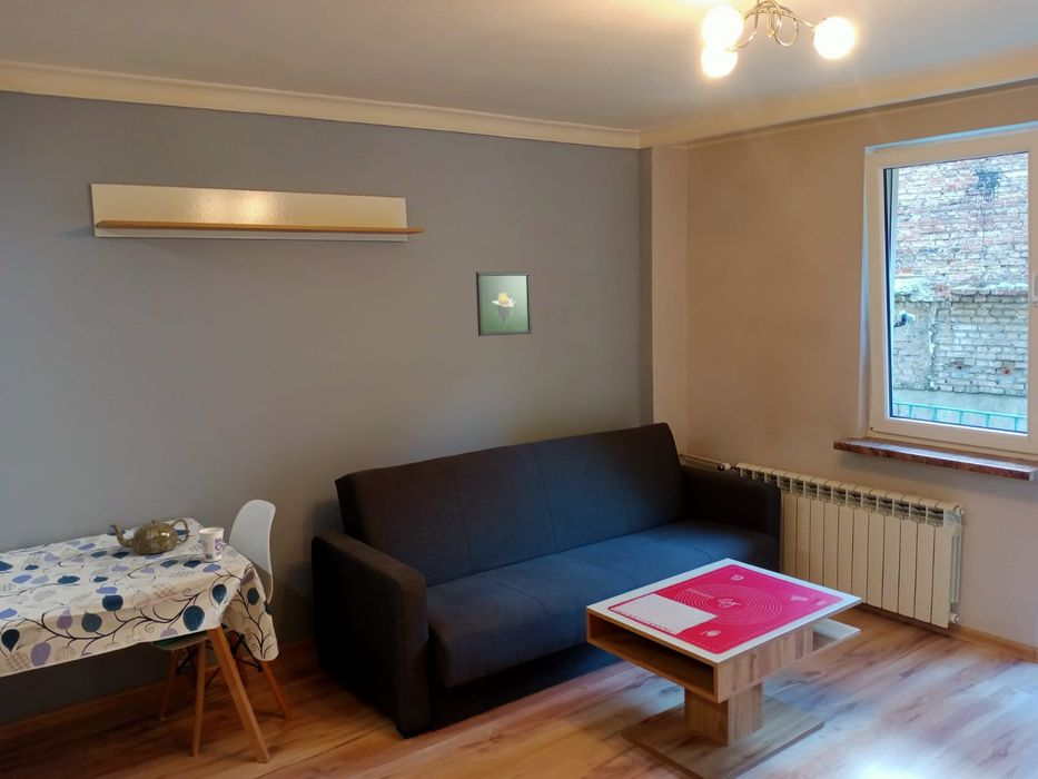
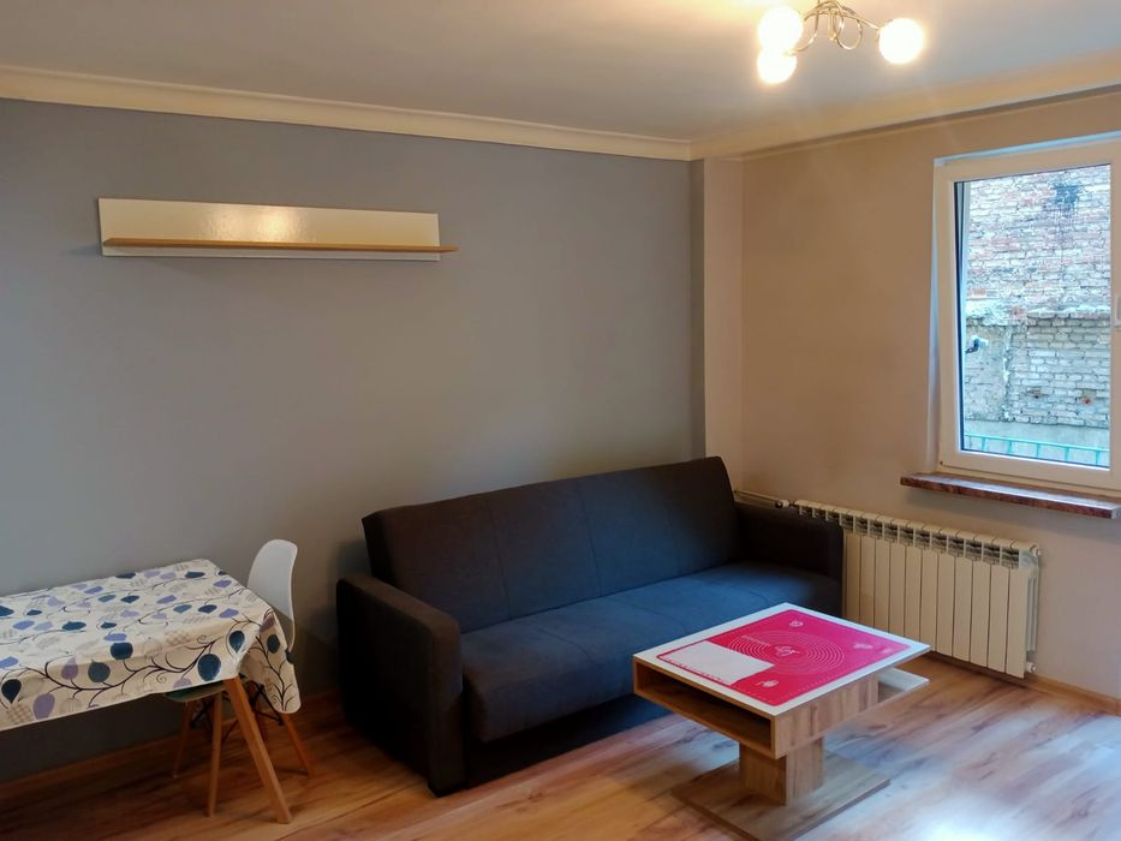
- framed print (504, 303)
- cup (211, 544)
- teapot (150, 534)
